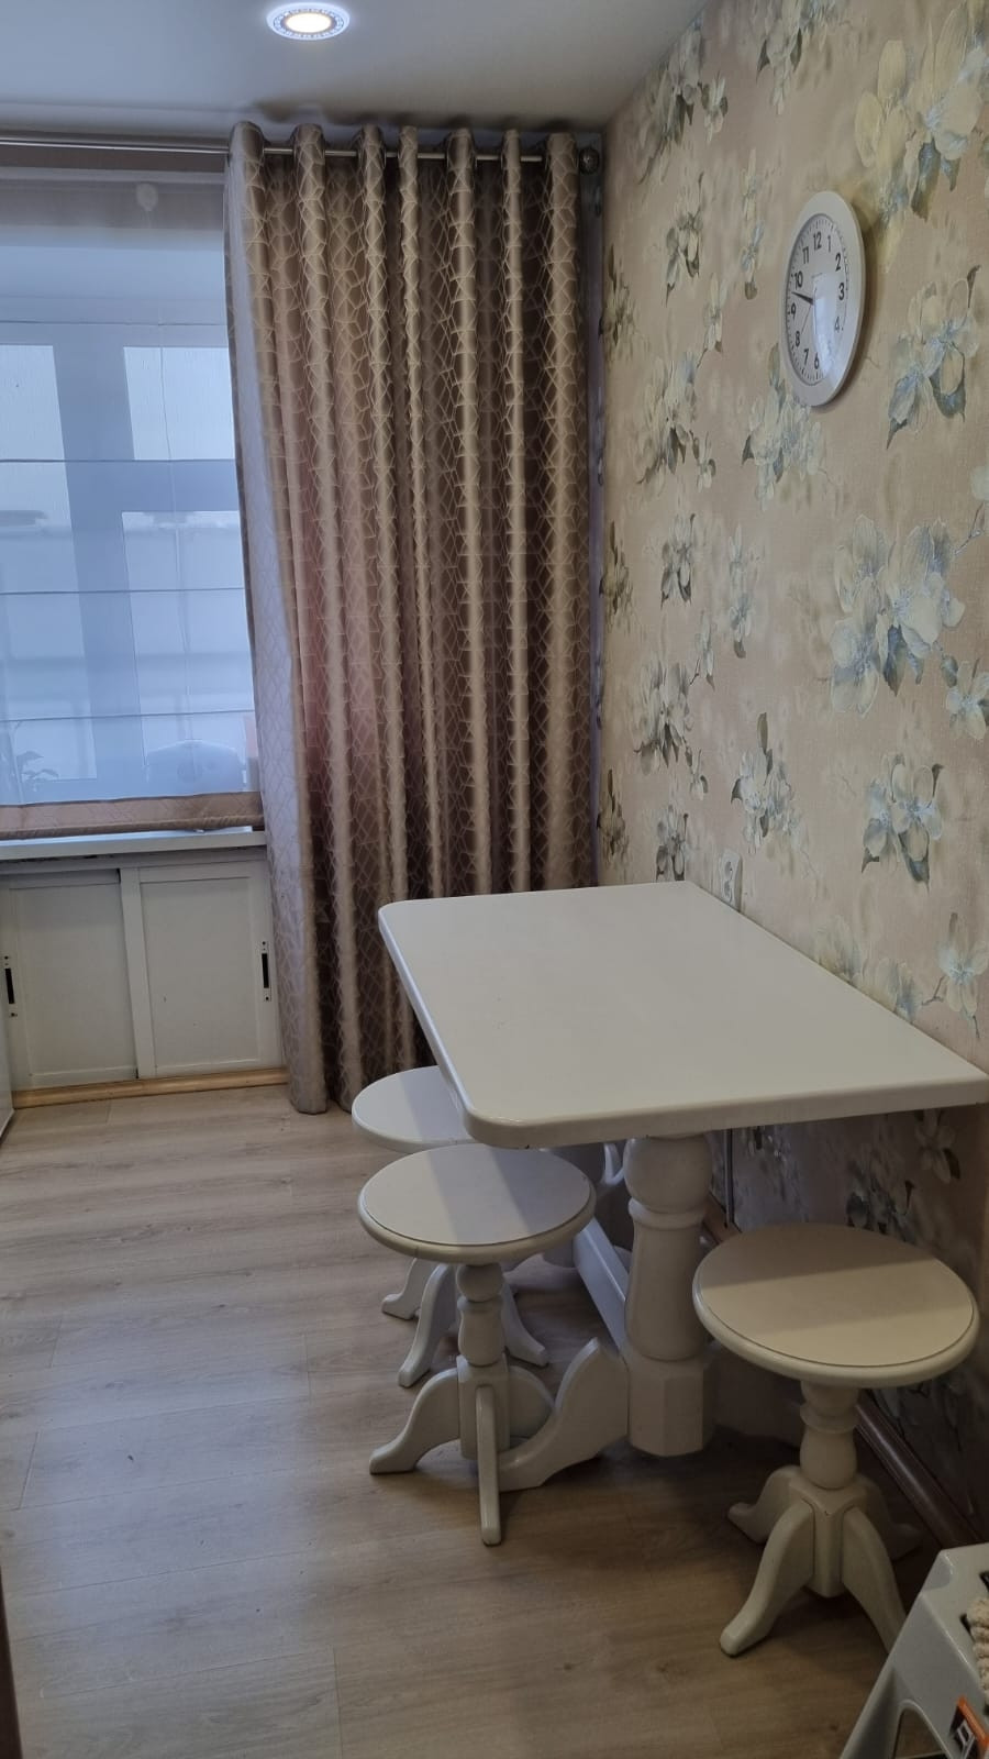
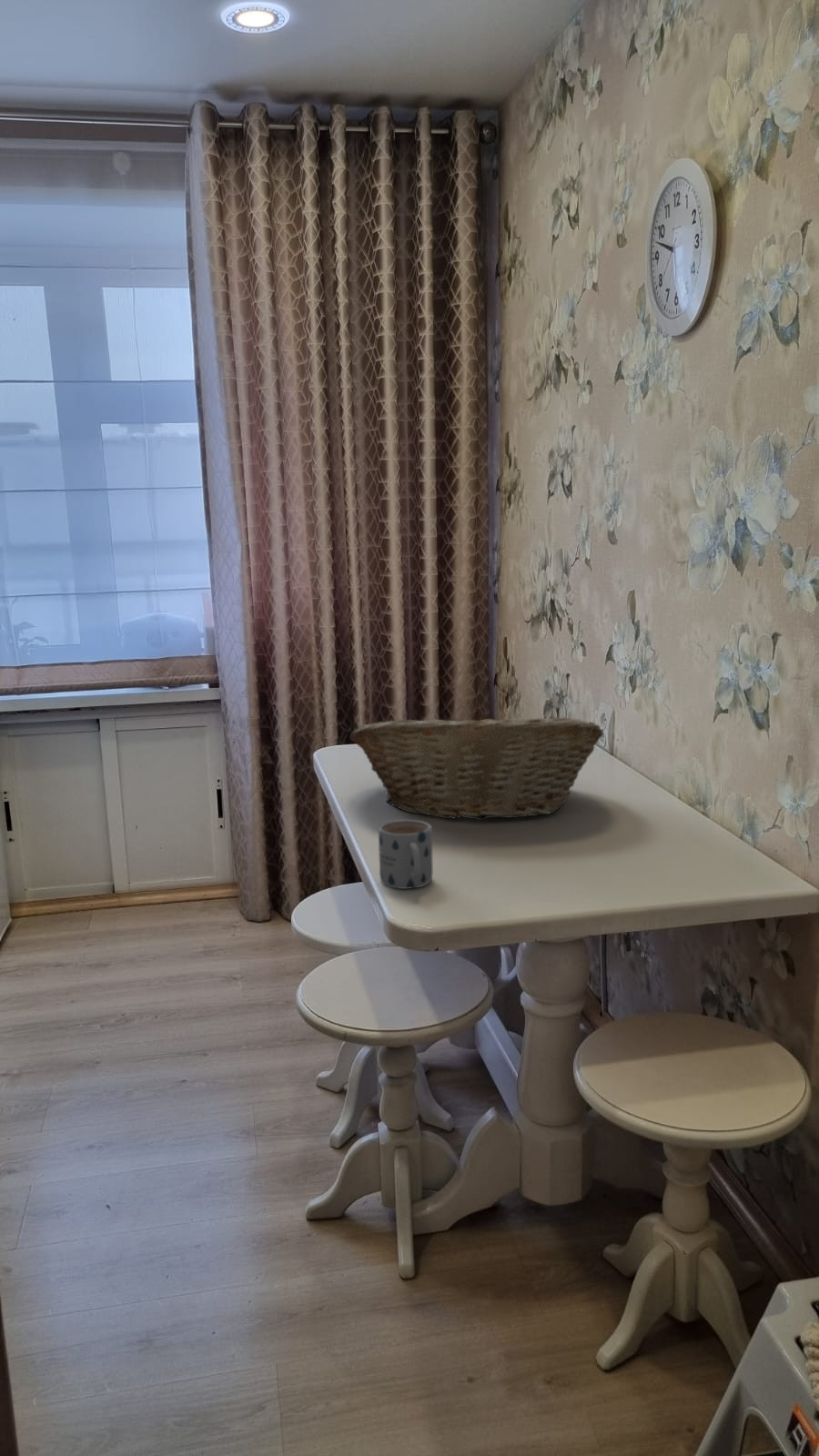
+ mug (408, 856)
+ fruit basket (475, 753)
